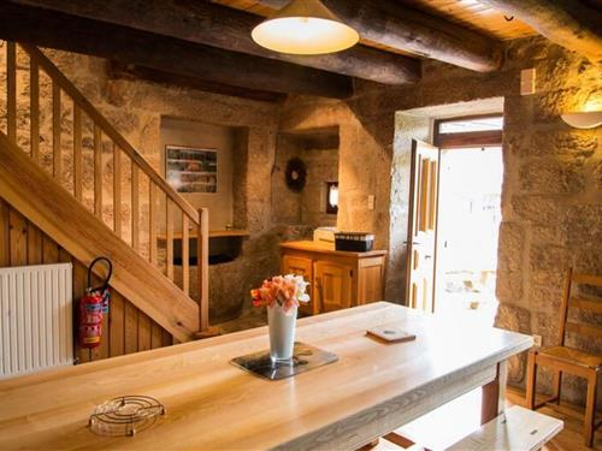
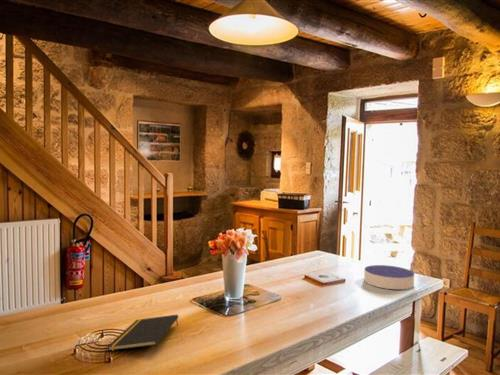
+ coaster (388, 276)
+ notepad (145, 331)
